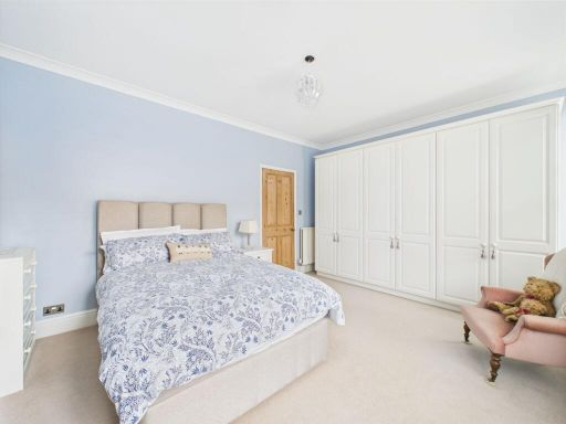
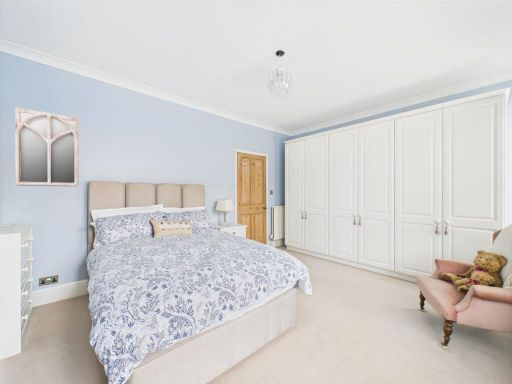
+ home mirror (49, 149)
